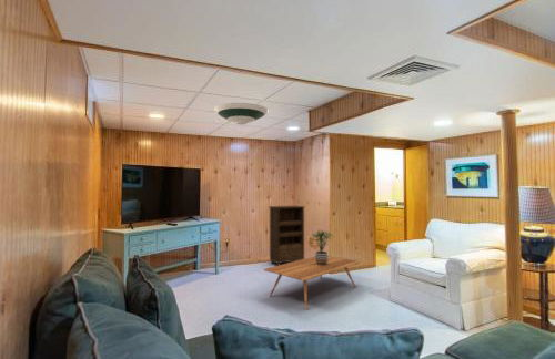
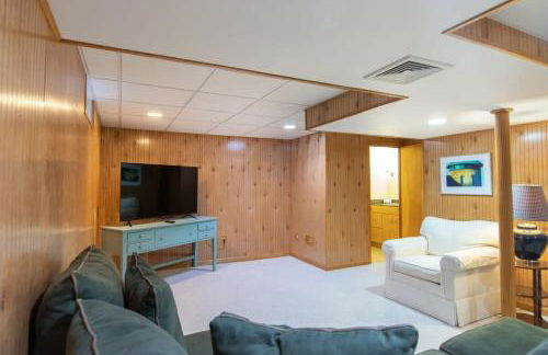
- coffee table (314, 277)
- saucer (241, 116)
- bookshelf (286, 234)
- potted plant (322, 246)
